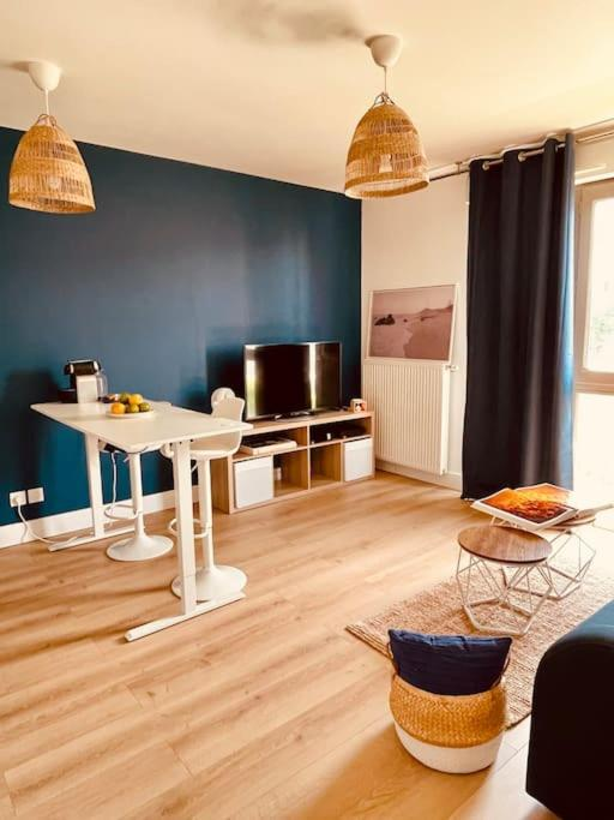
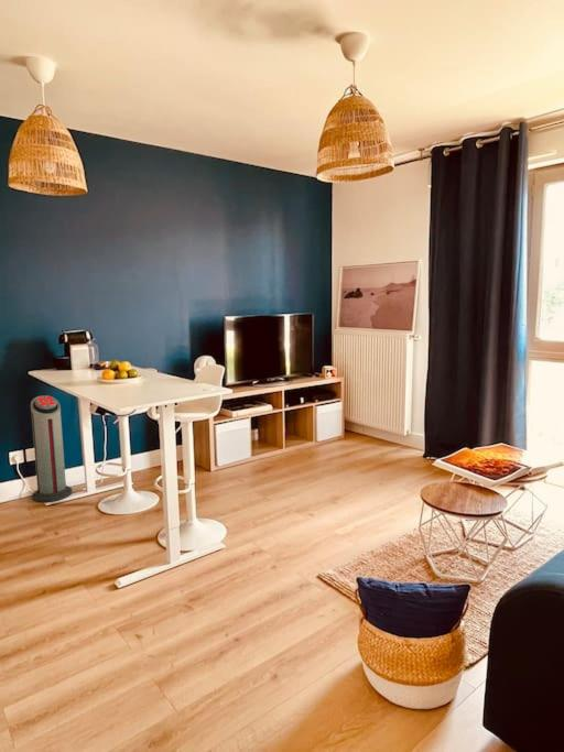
+ air purifier (48, 446)
